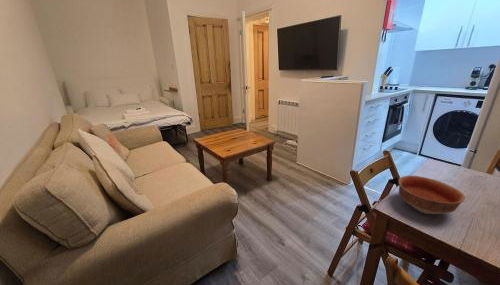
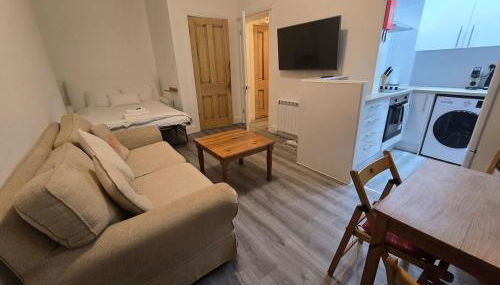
- bowl (426, 198)
